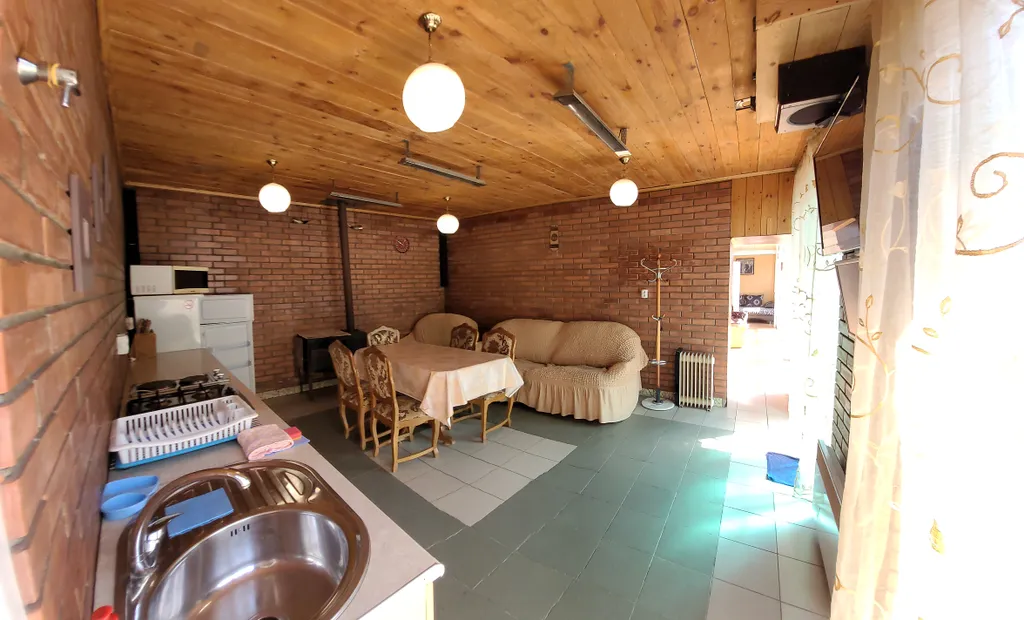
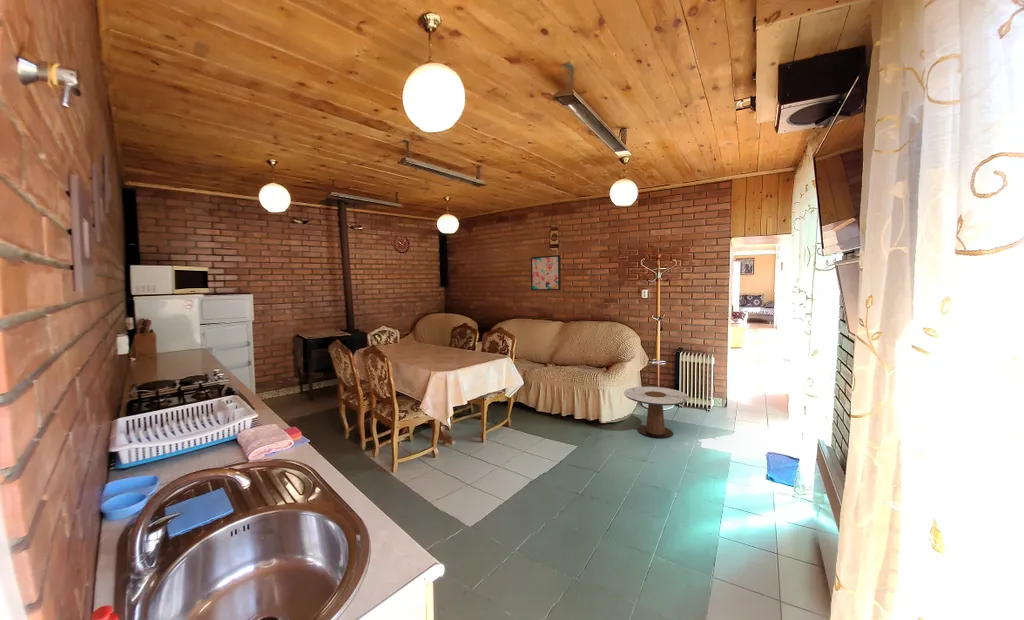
+ side table (655, 412)
+ wall art (545, 273)
